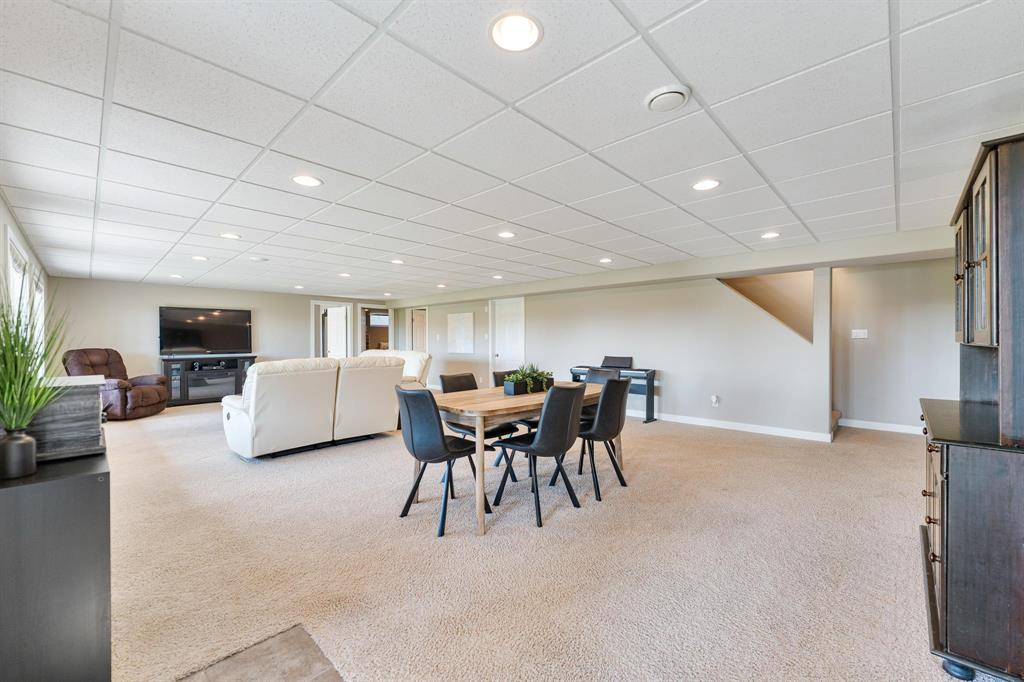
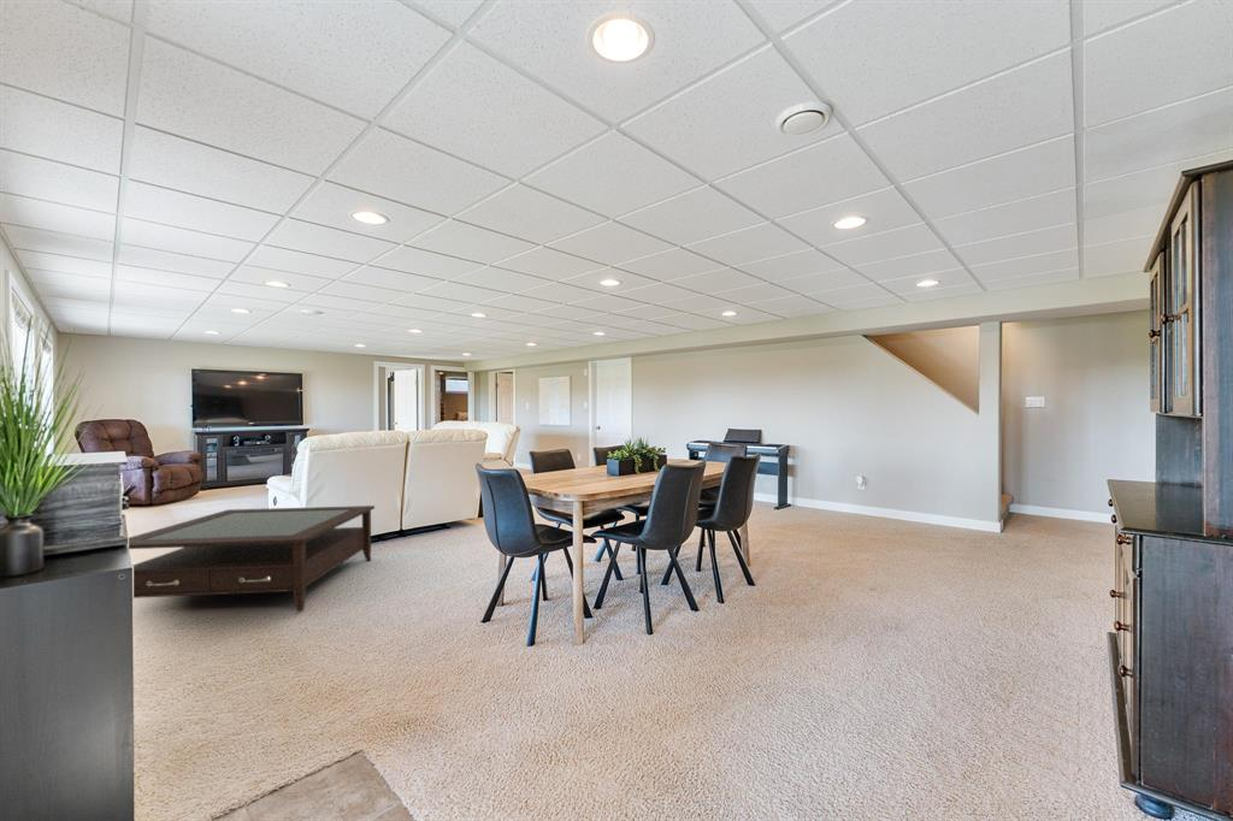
+ coffee table (260, 554)
